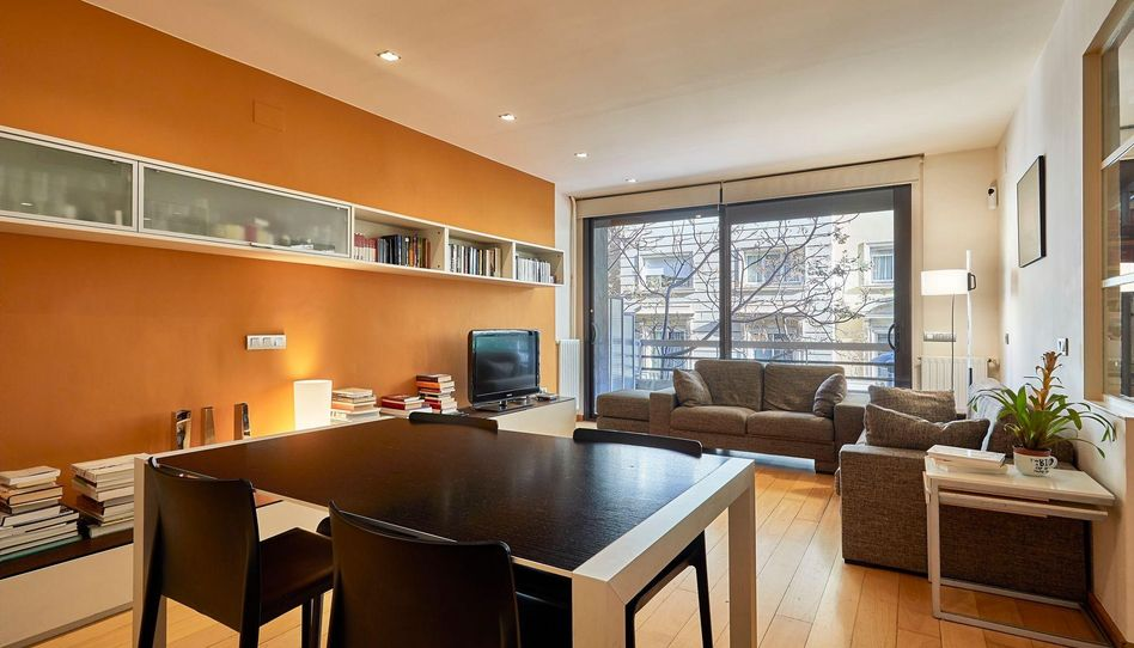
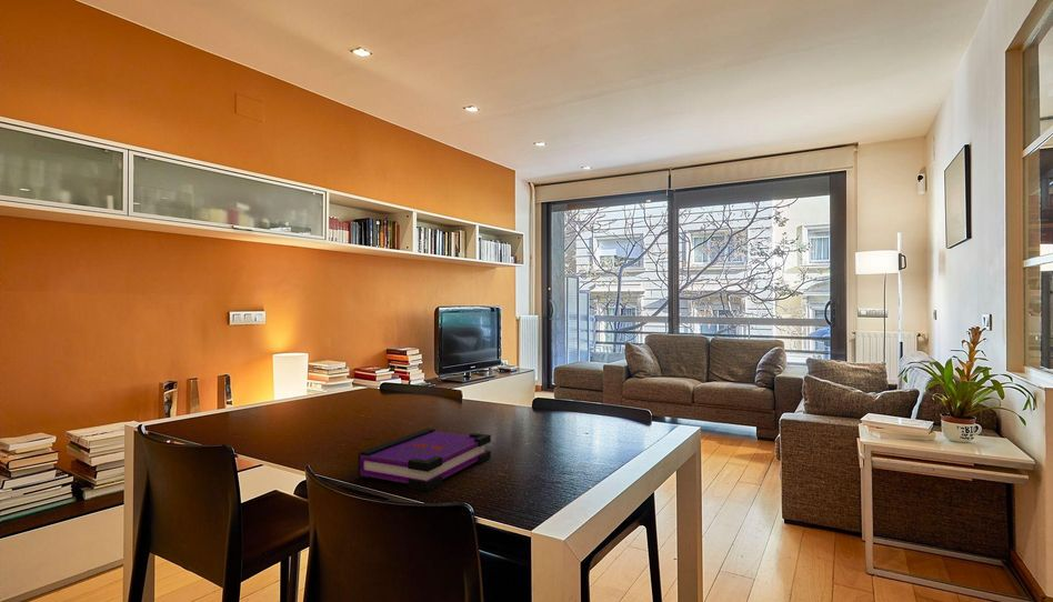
+ board game (432, 452)
